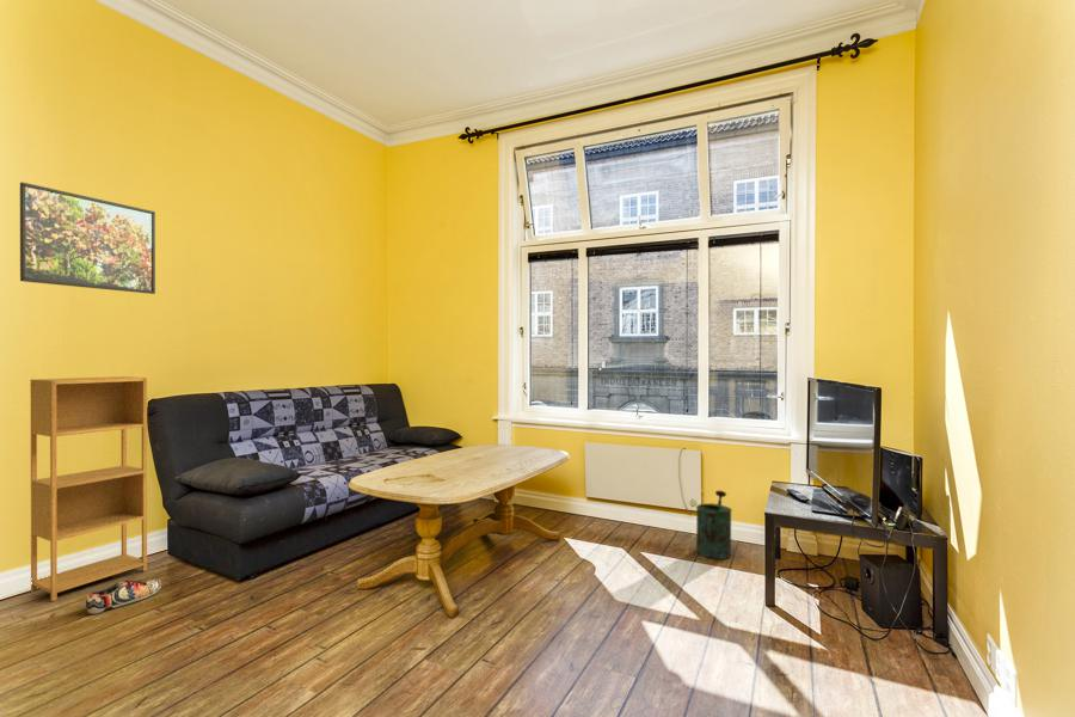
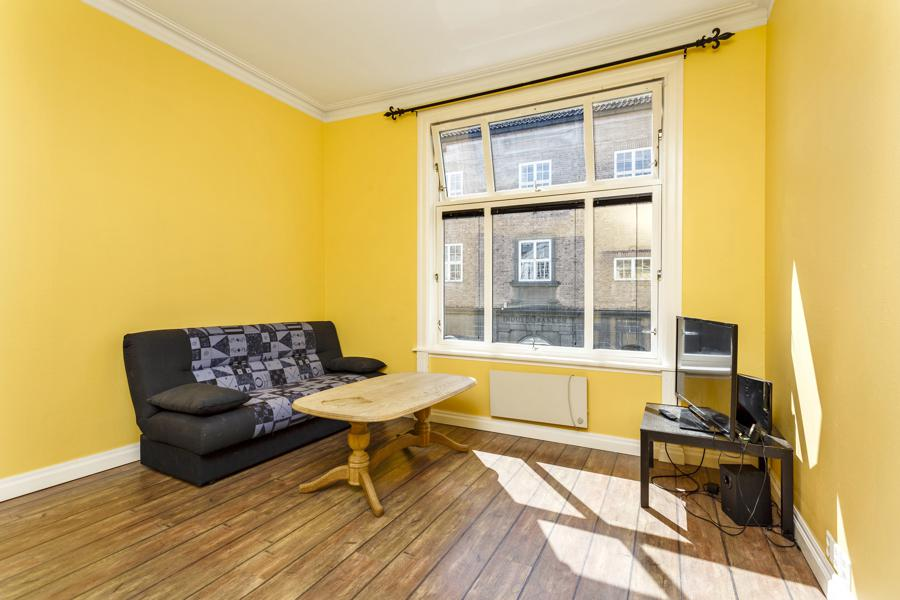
- watering can (714, 523)
- shoe (125, 590)
- shelving unit (91, 479)
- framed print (93, 243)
